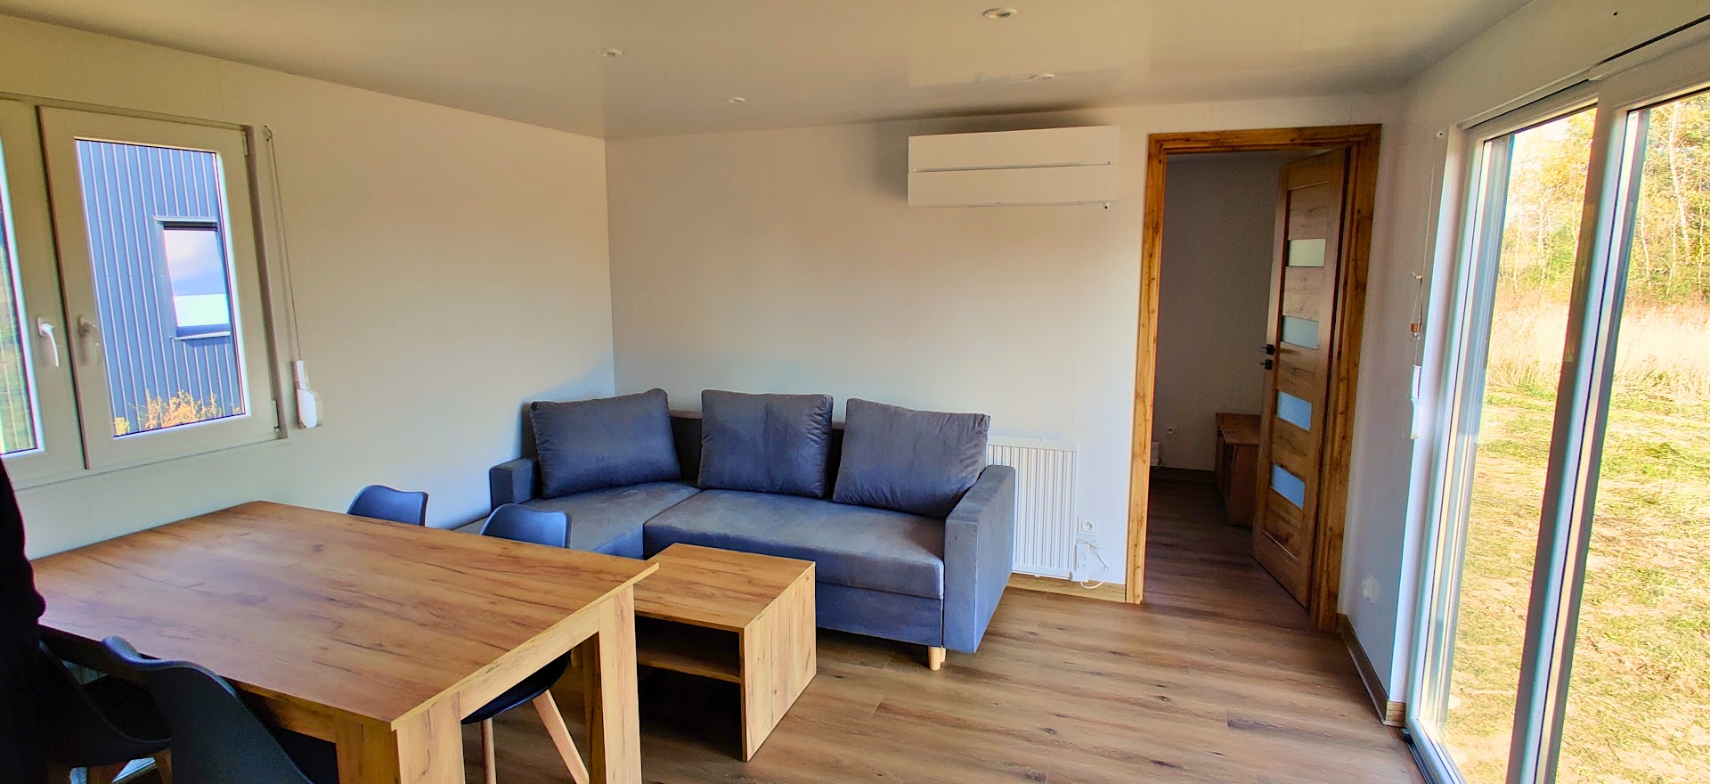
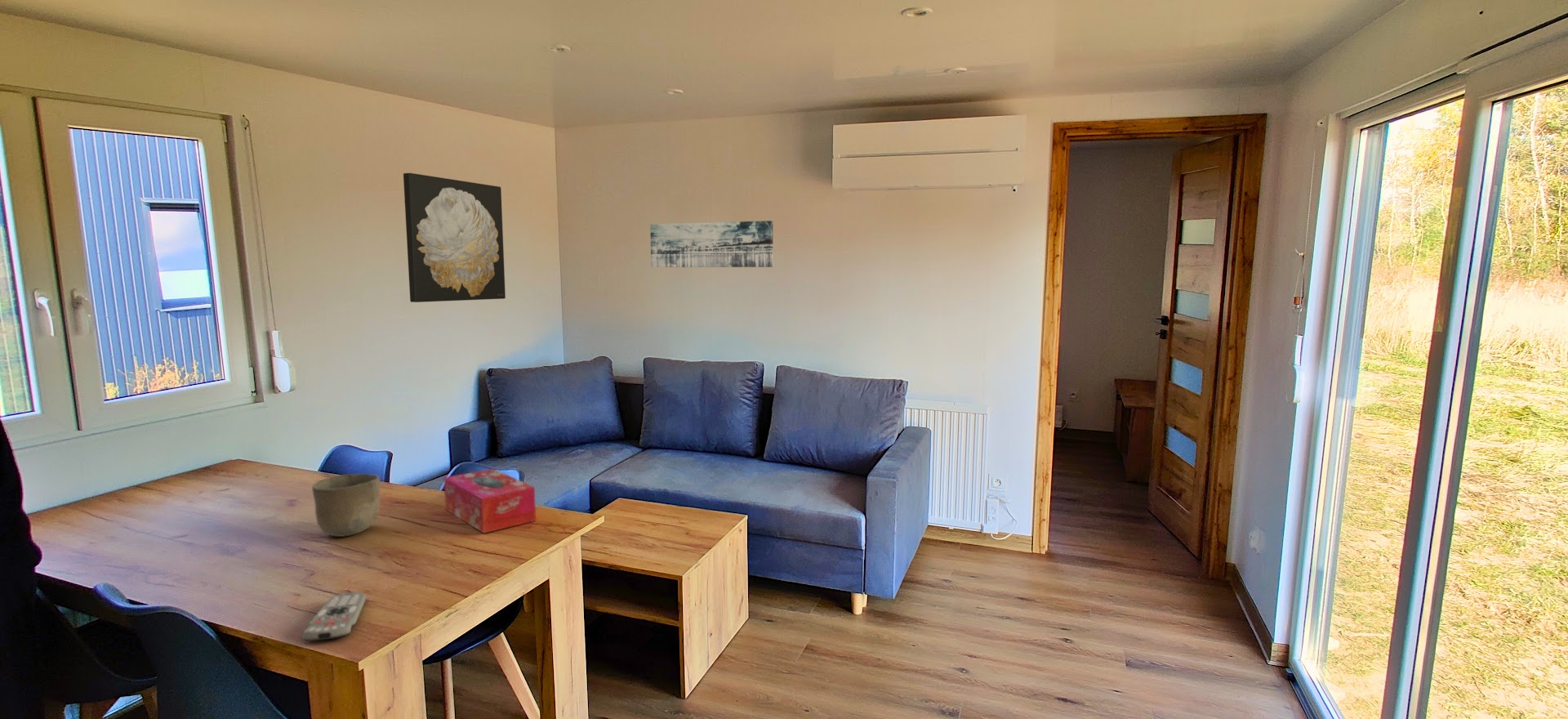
+ remote control (338, 615)
+ tissue box (488, 498)
+ bowl (348, 506)
+ wall art (710, 244)
+ wall art (457, 240)
